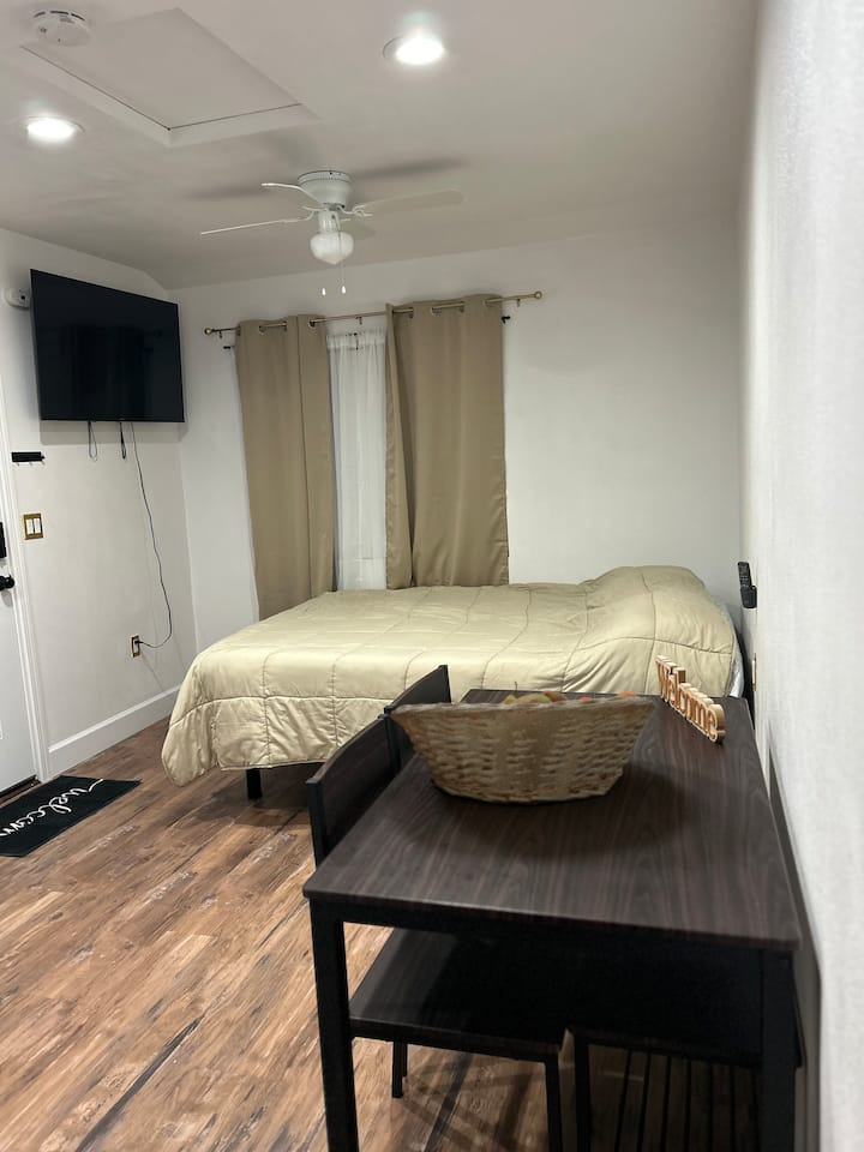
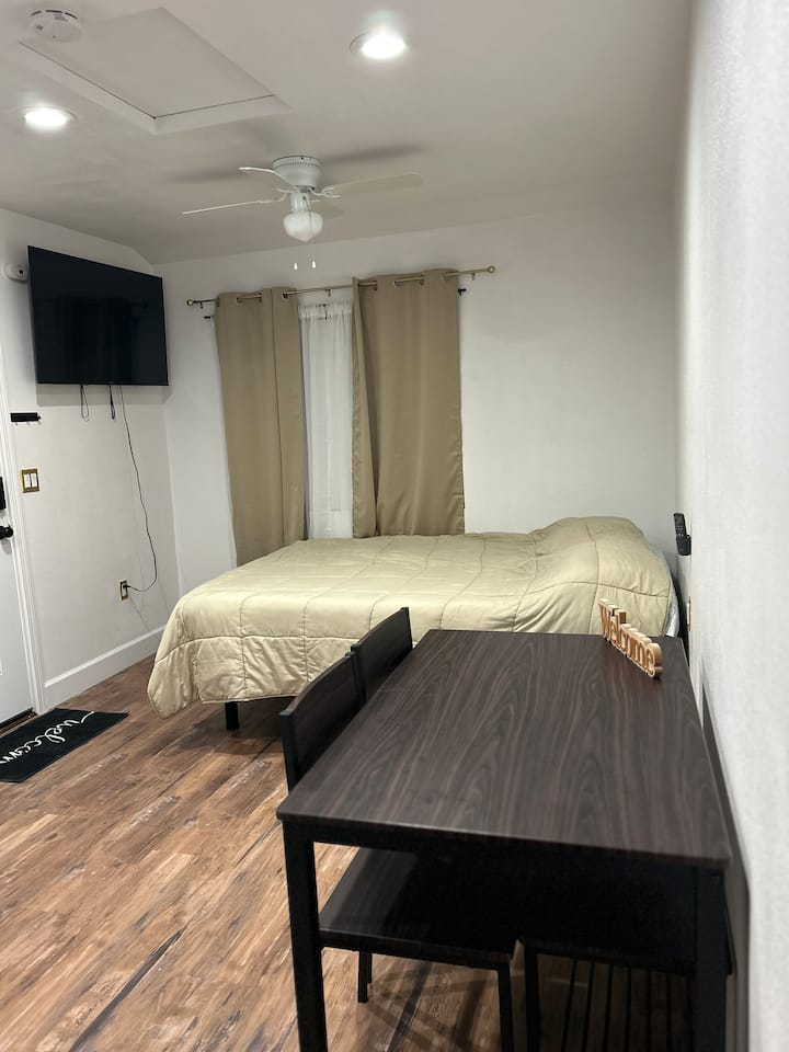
- fruit basket (522, 730)
